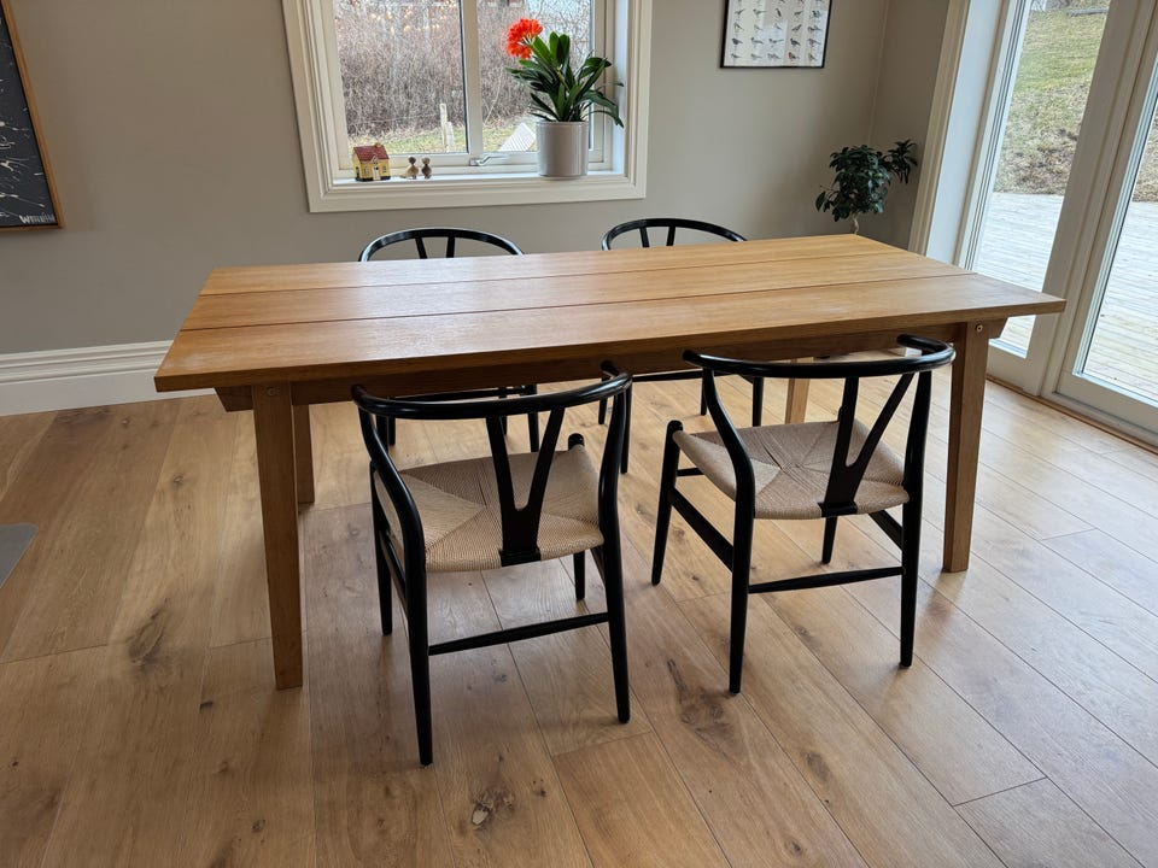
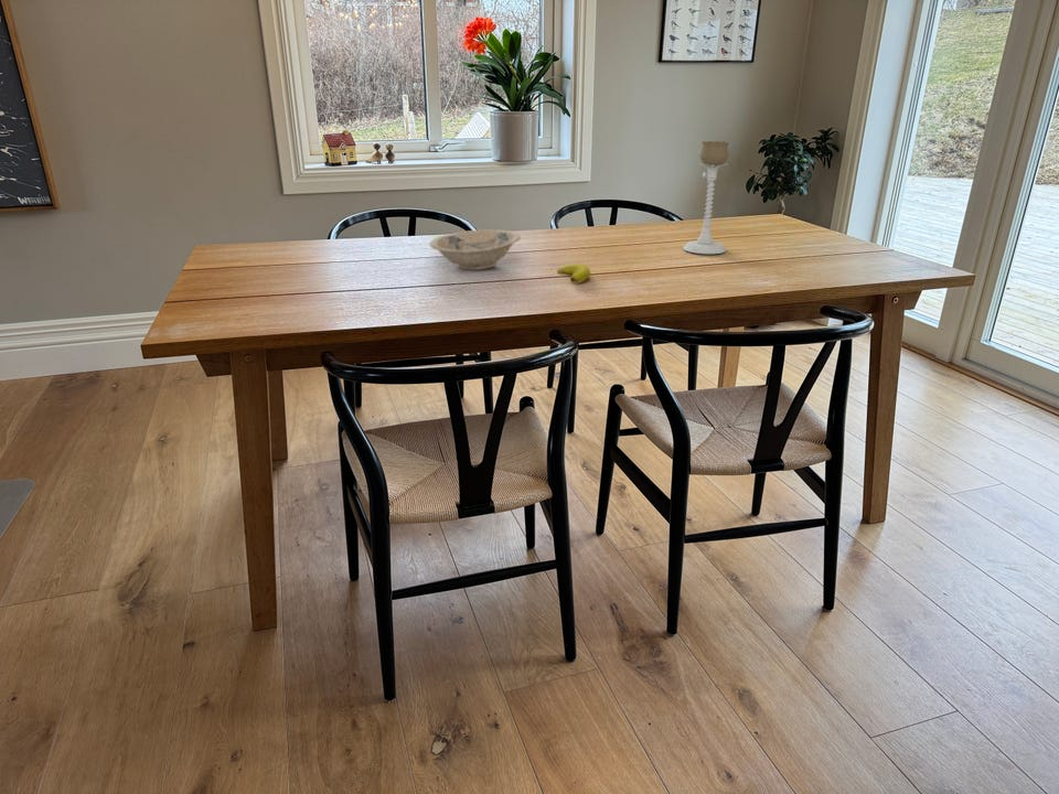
+ banana (575, 271)
+ candle holder (709, 196)
+ bowl (475, 250)
